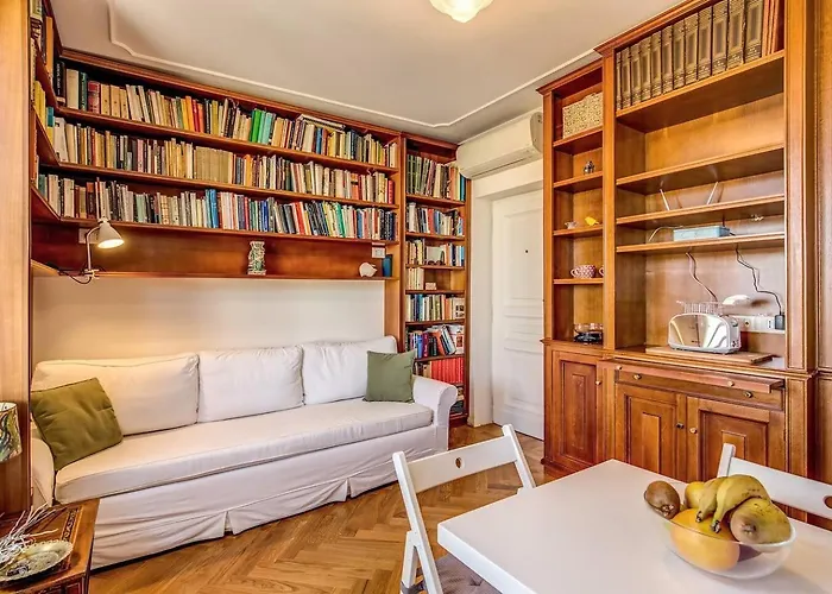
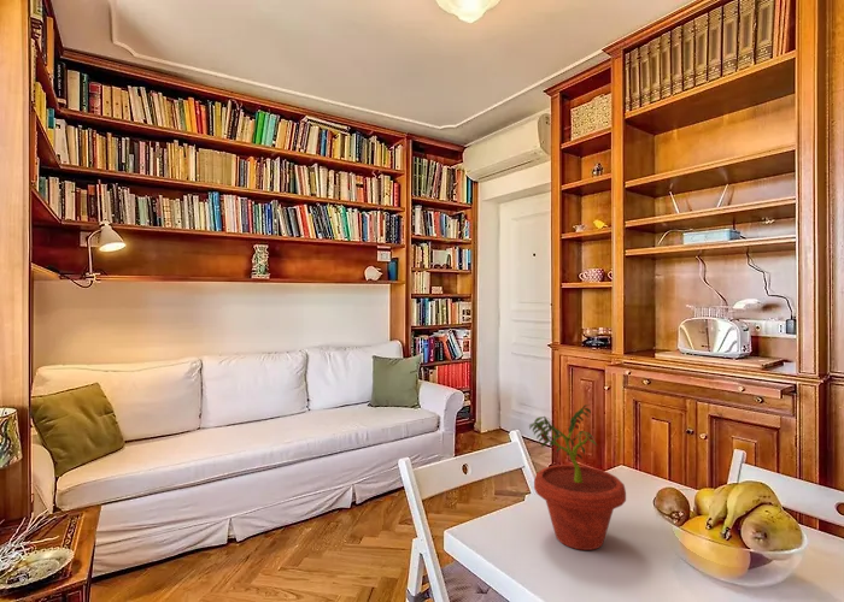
+ potted plant (575, 468)
